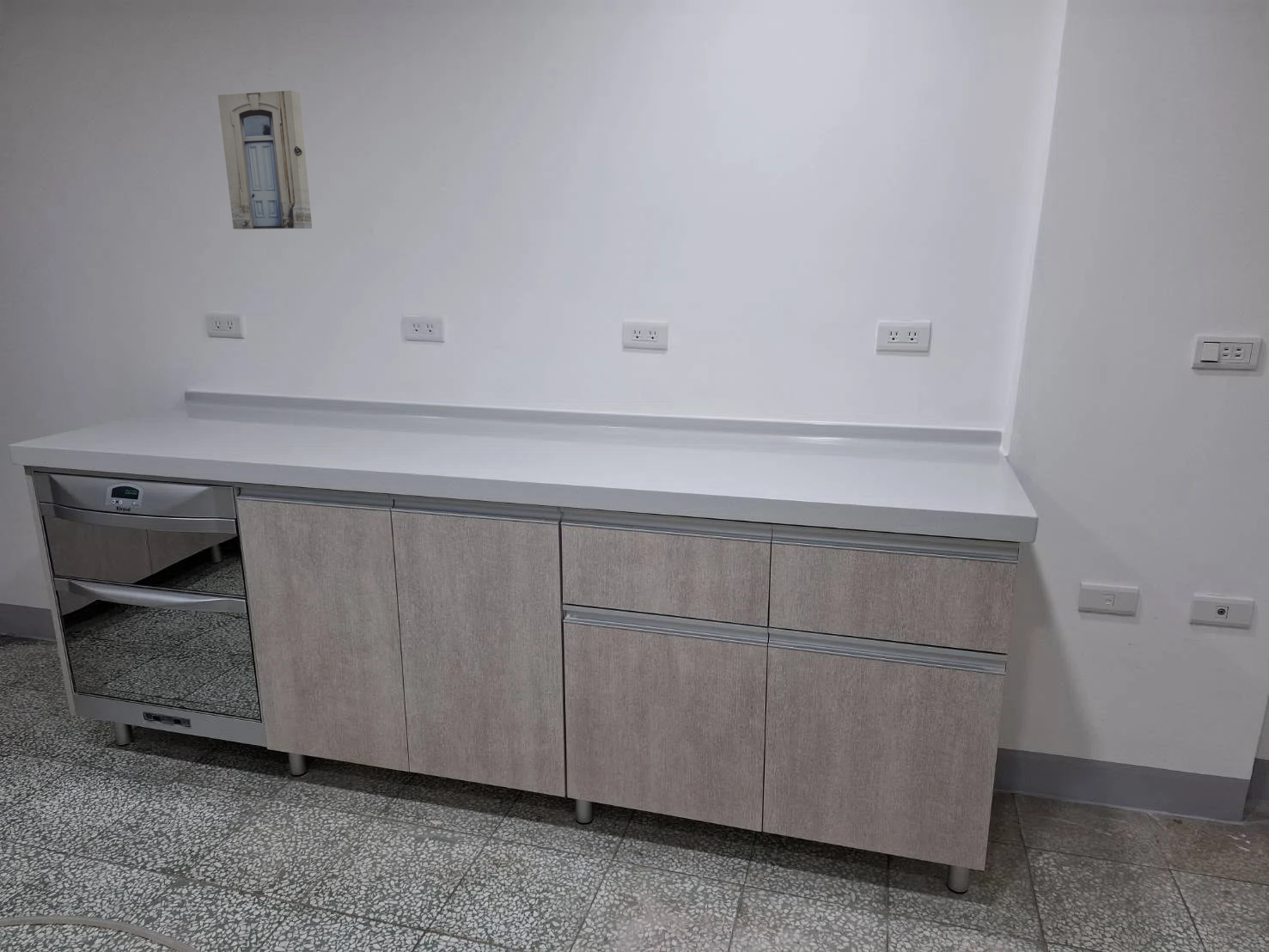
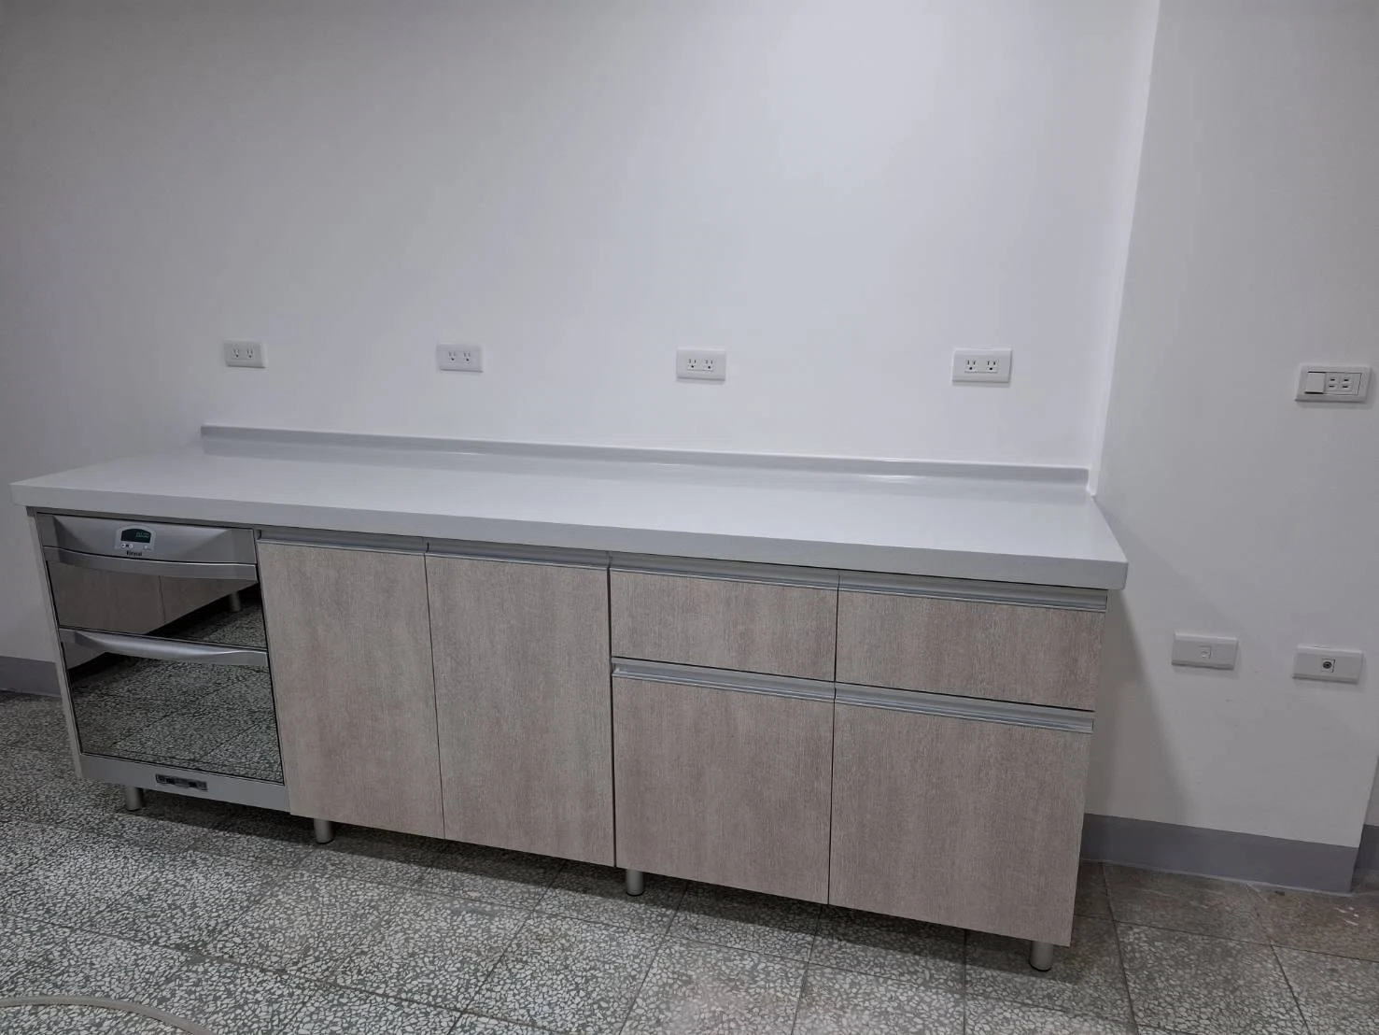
- wall art (265, 162)
